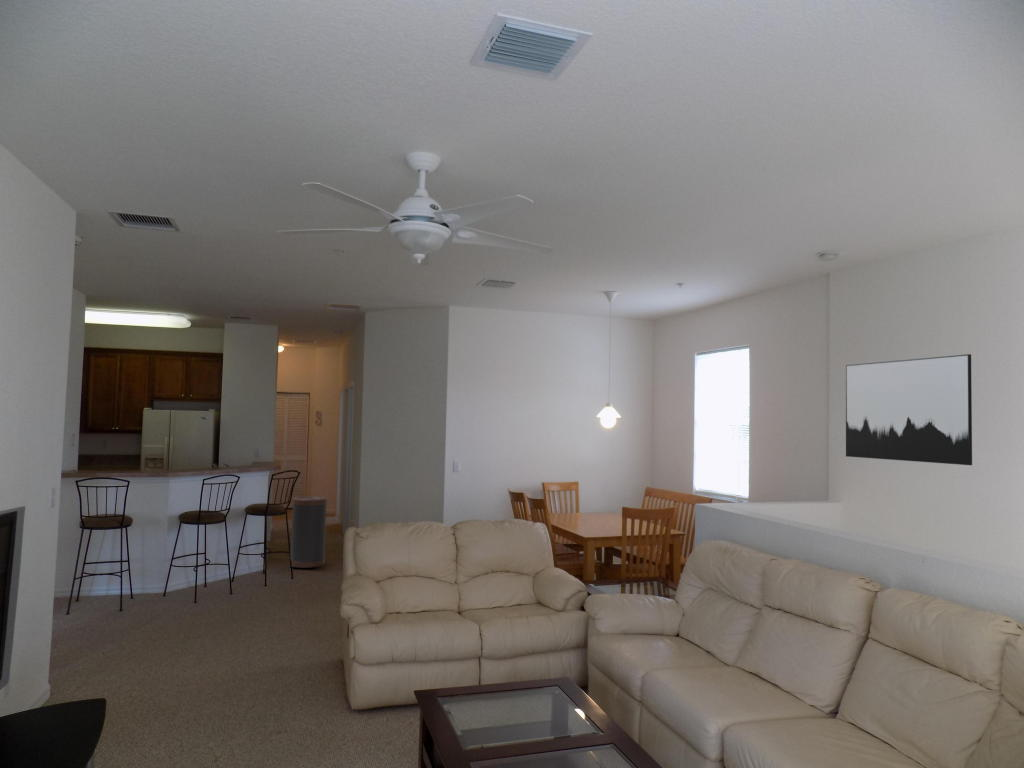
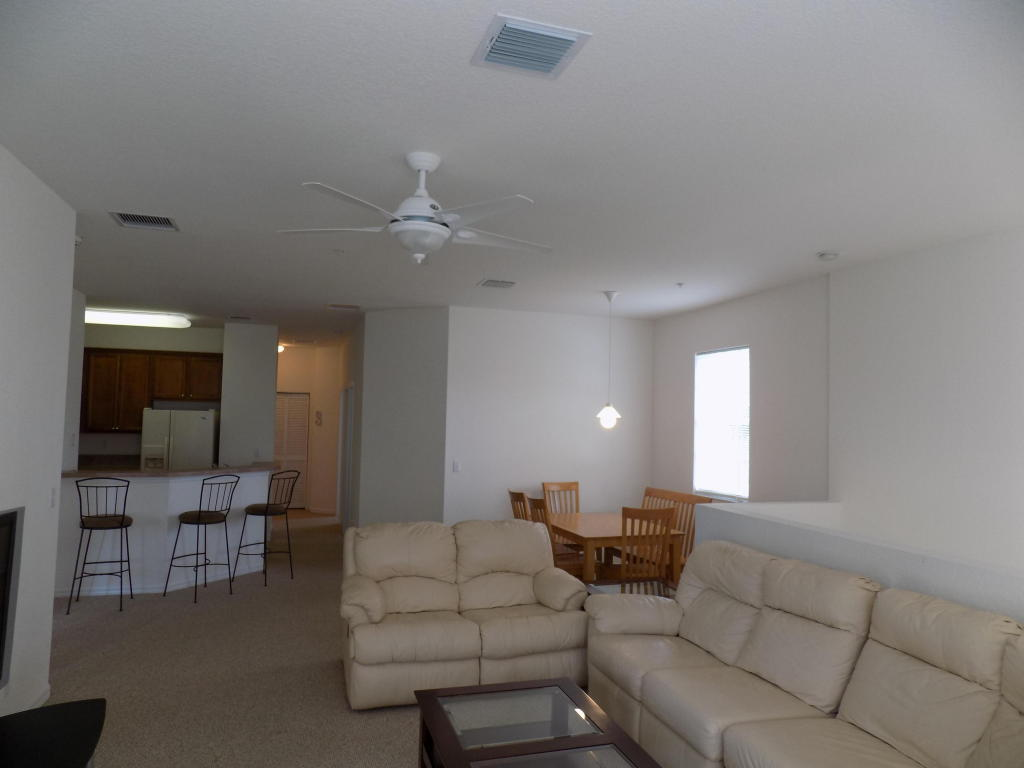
- trash can (308, 531)
- wall art (902, 410)
